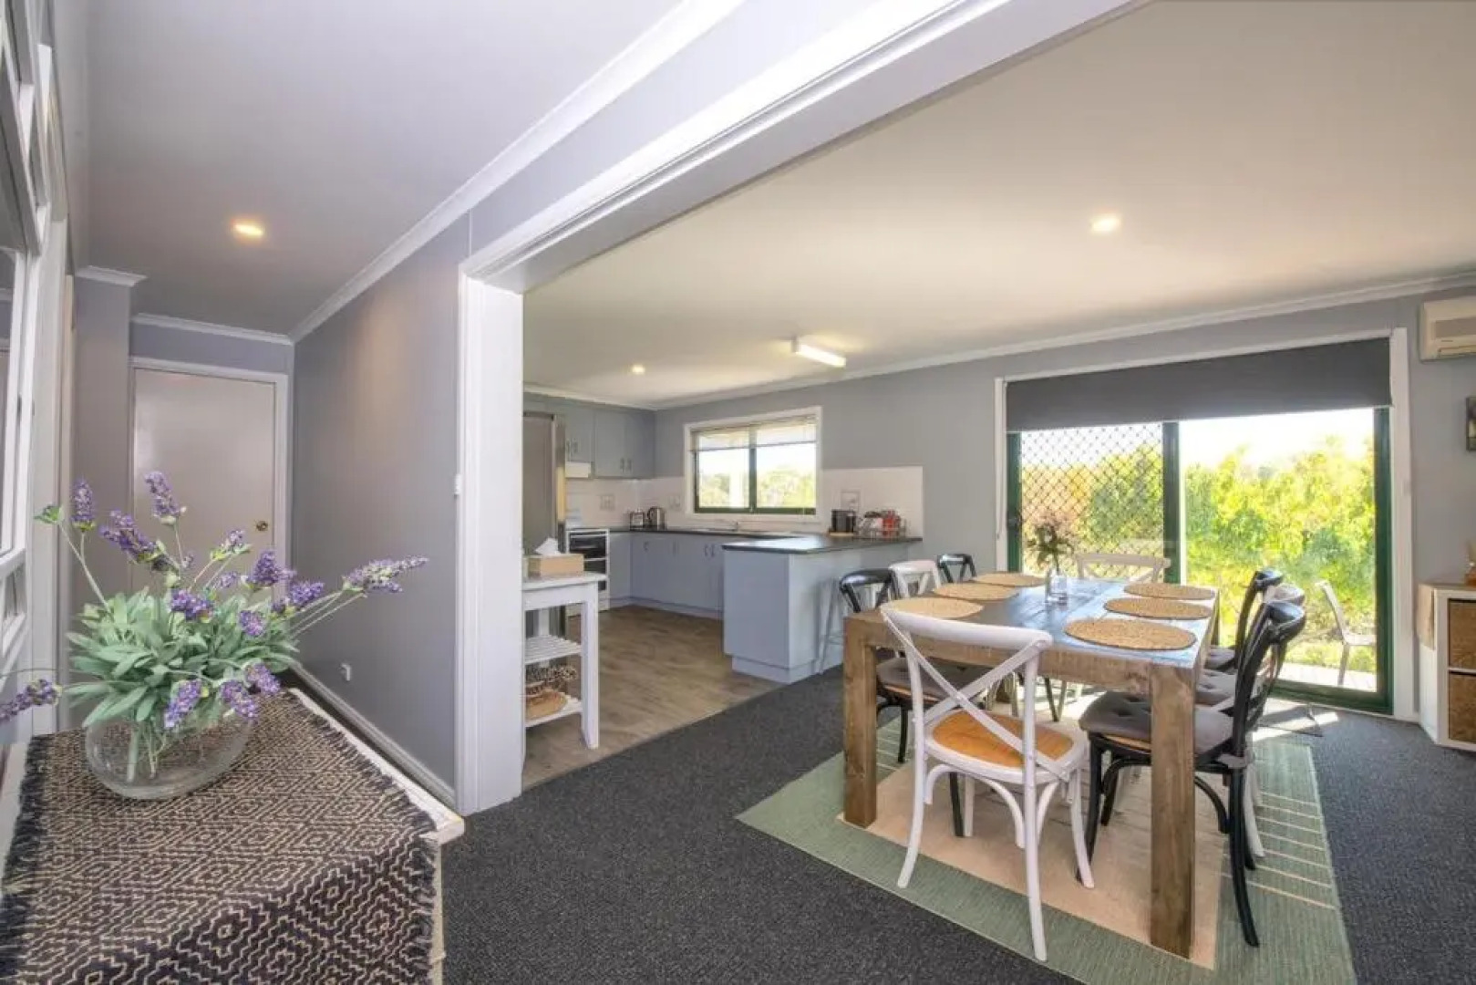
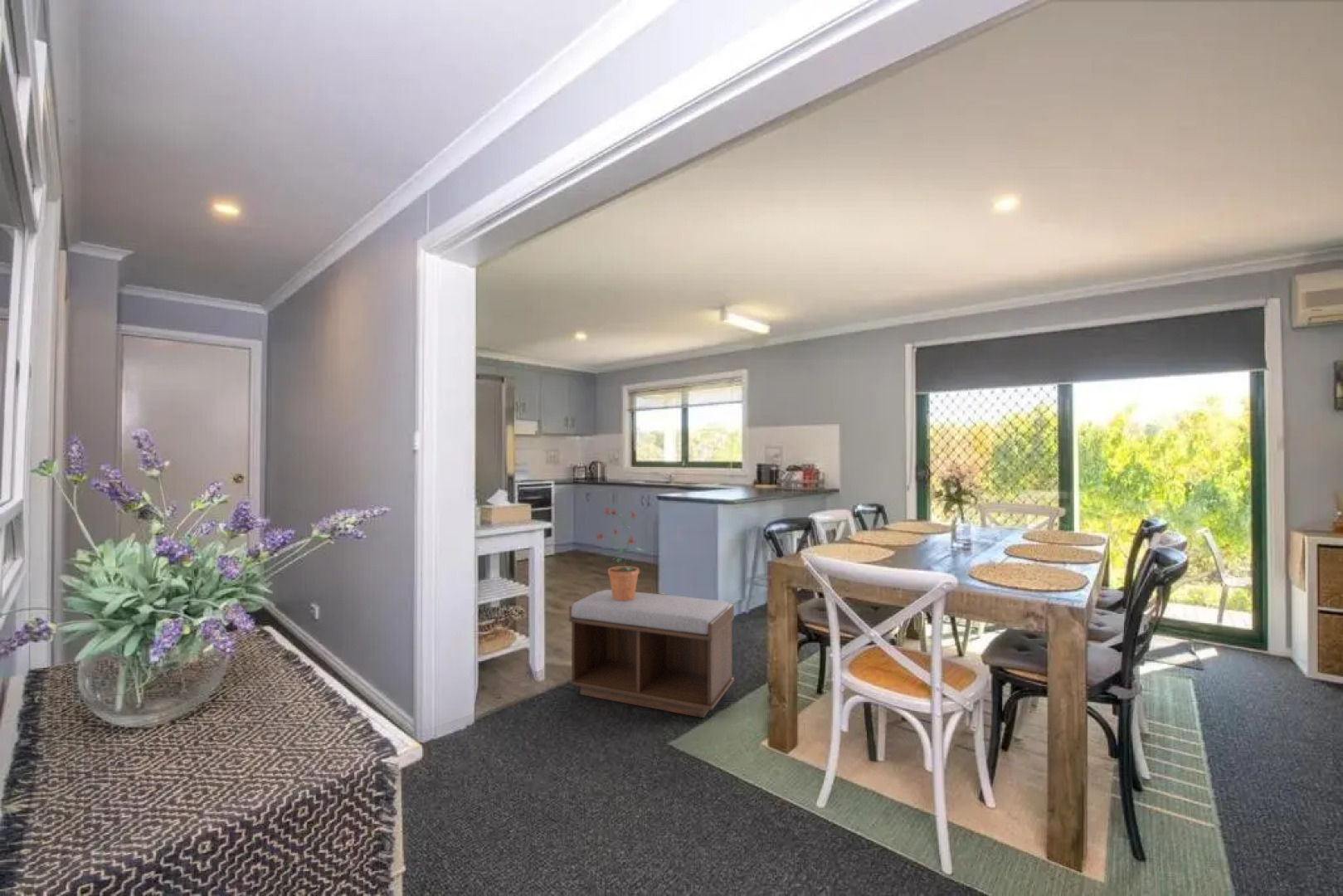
+ potted plant (621, 552)
+ bench (651, 646)
